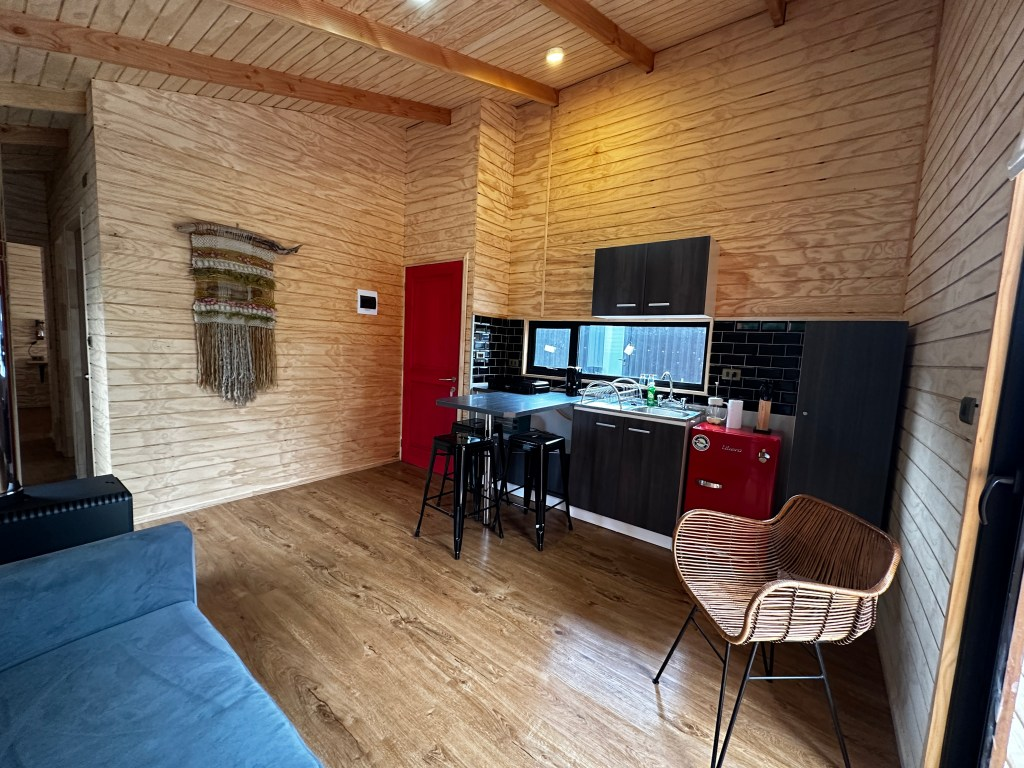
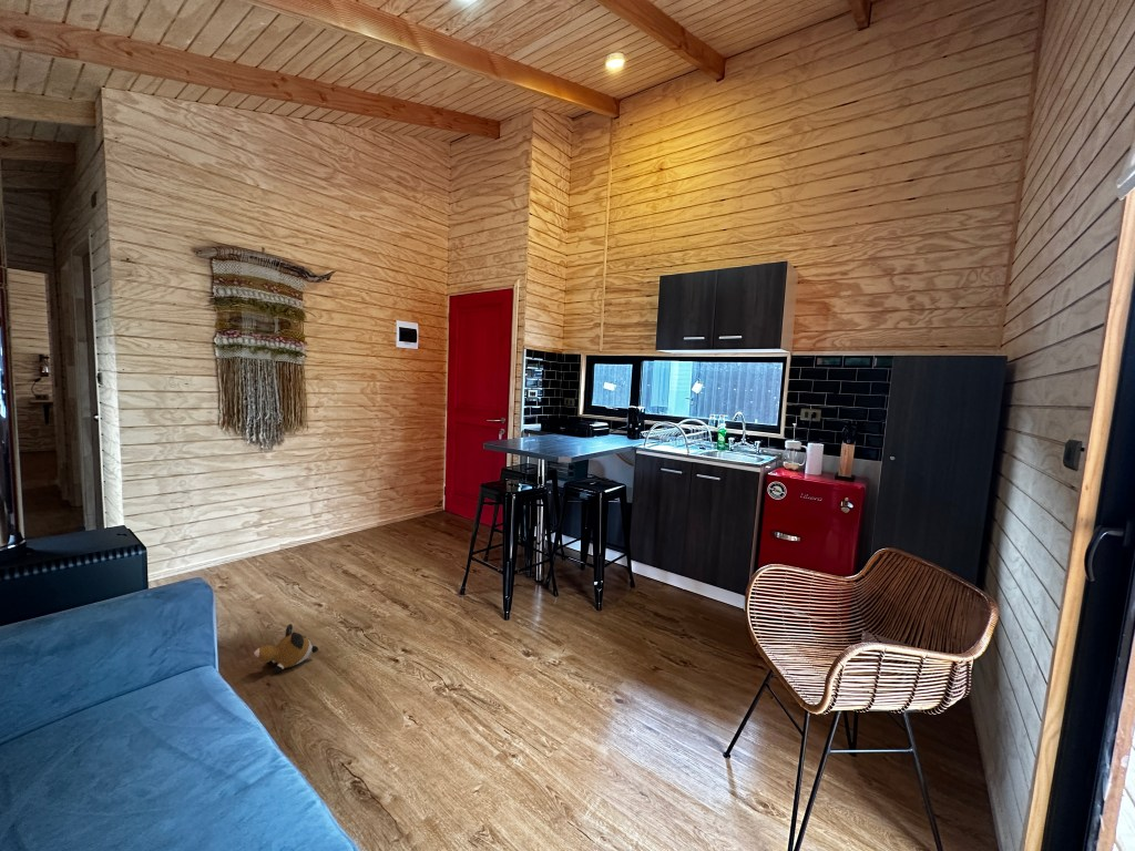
+ plush toy (285, 647)
